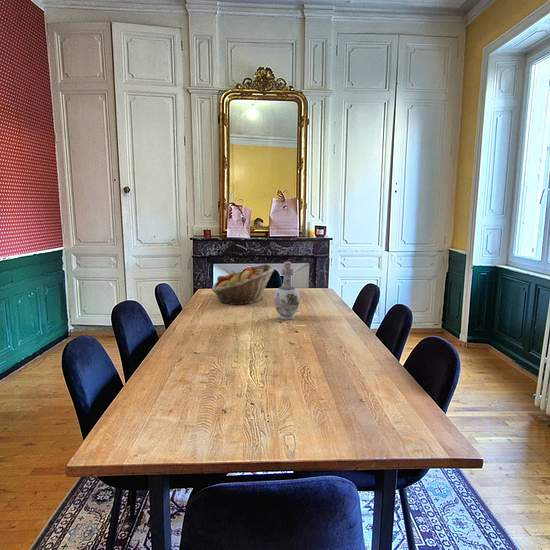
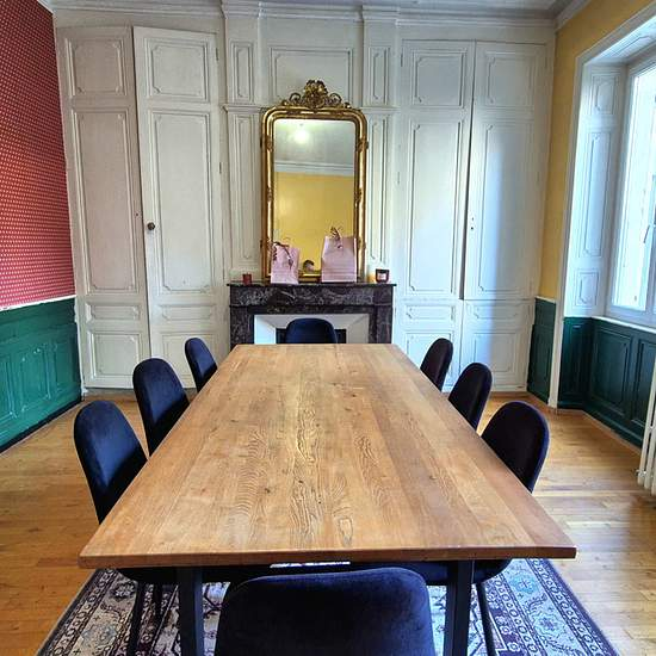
- fruit basket (243, 282)
- vase (286, 290)
